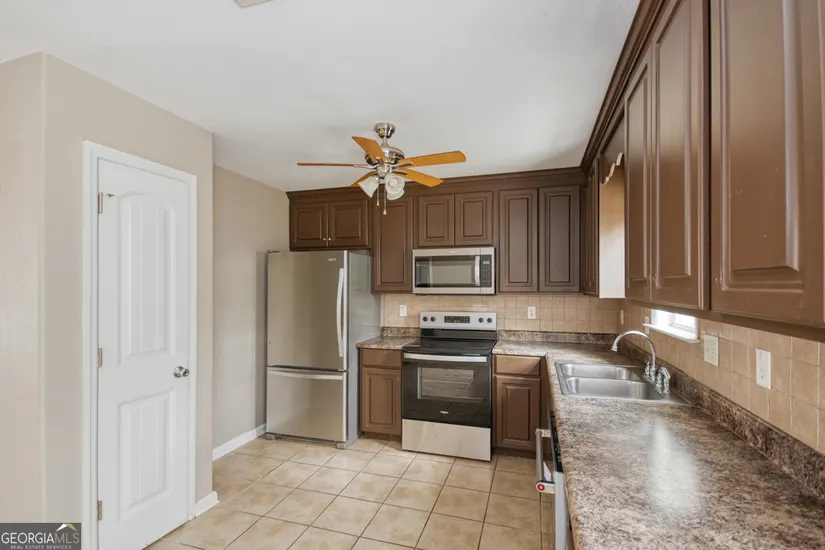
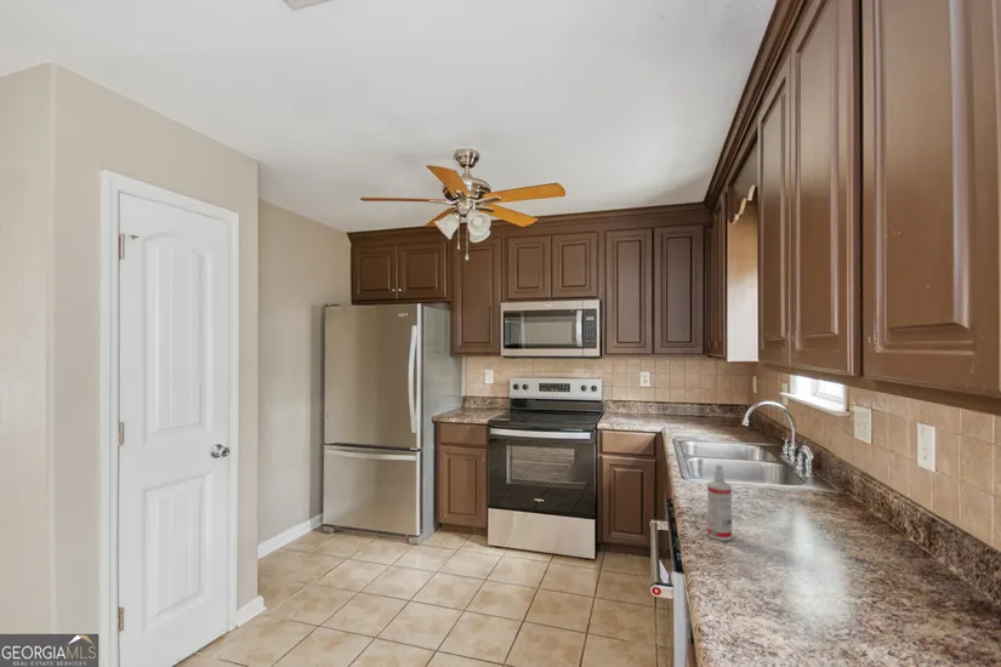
+ spray bottle (720, 500)
